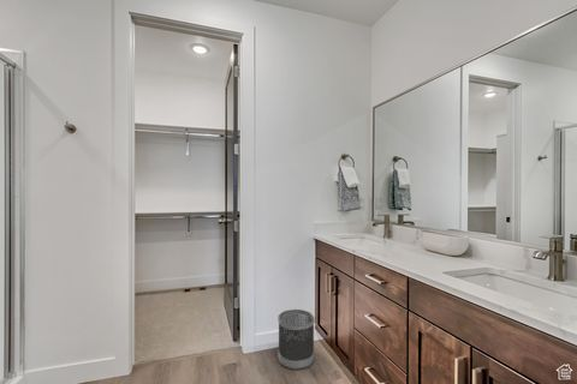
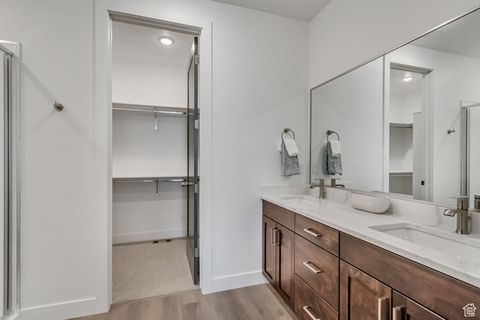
- wastebasket (296, 337)
